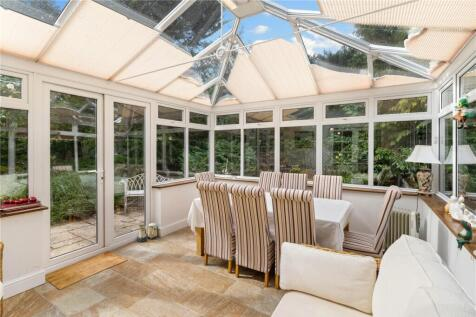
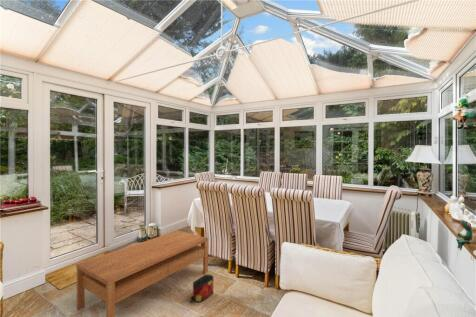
+ bag (202, 287)
+ coffee table (151, 268)
